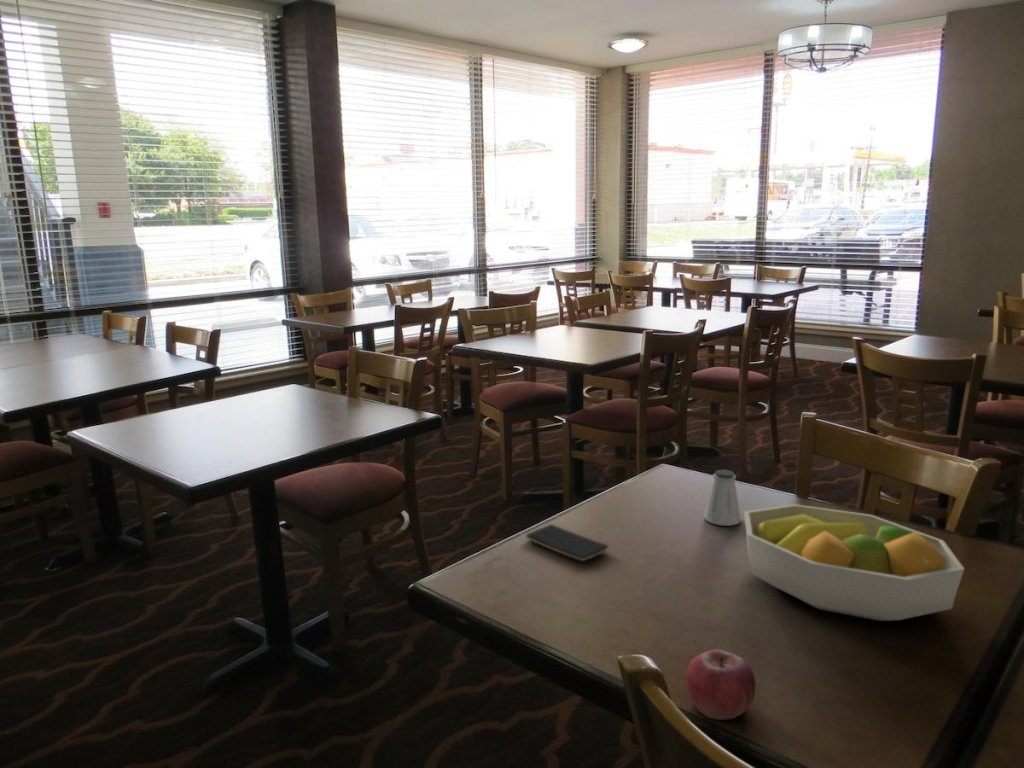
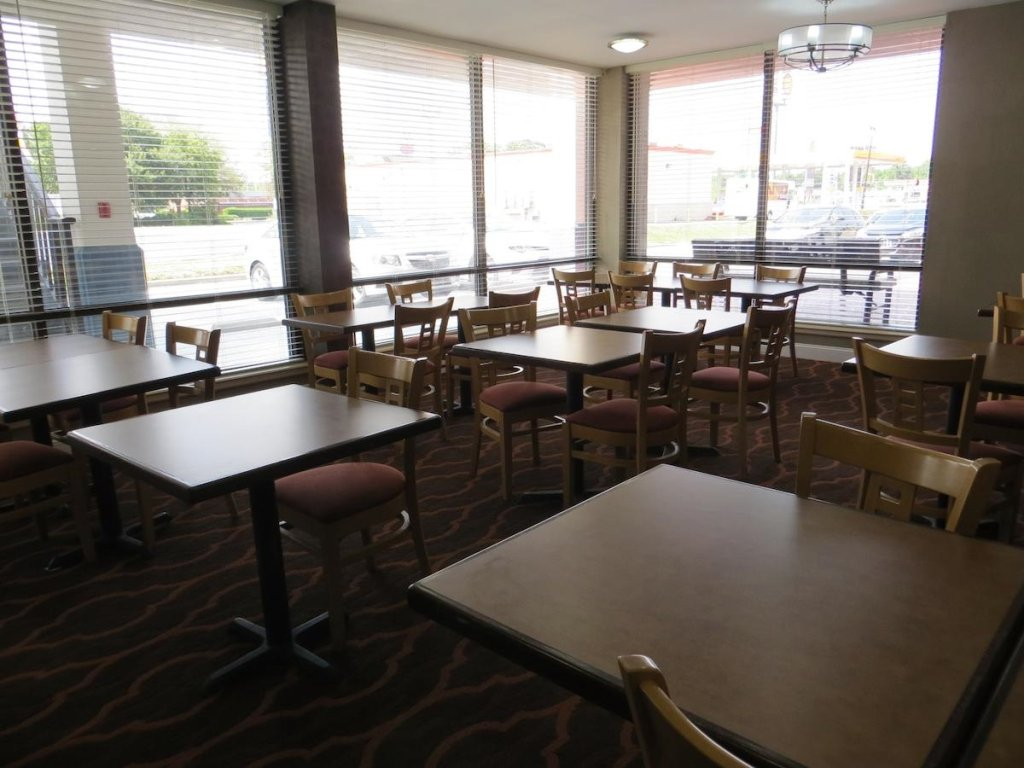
- smartphone (566, 542)
- fruit (719, 677)
- fruit bowl (842, 551)
- saltshaker (723, 495)
